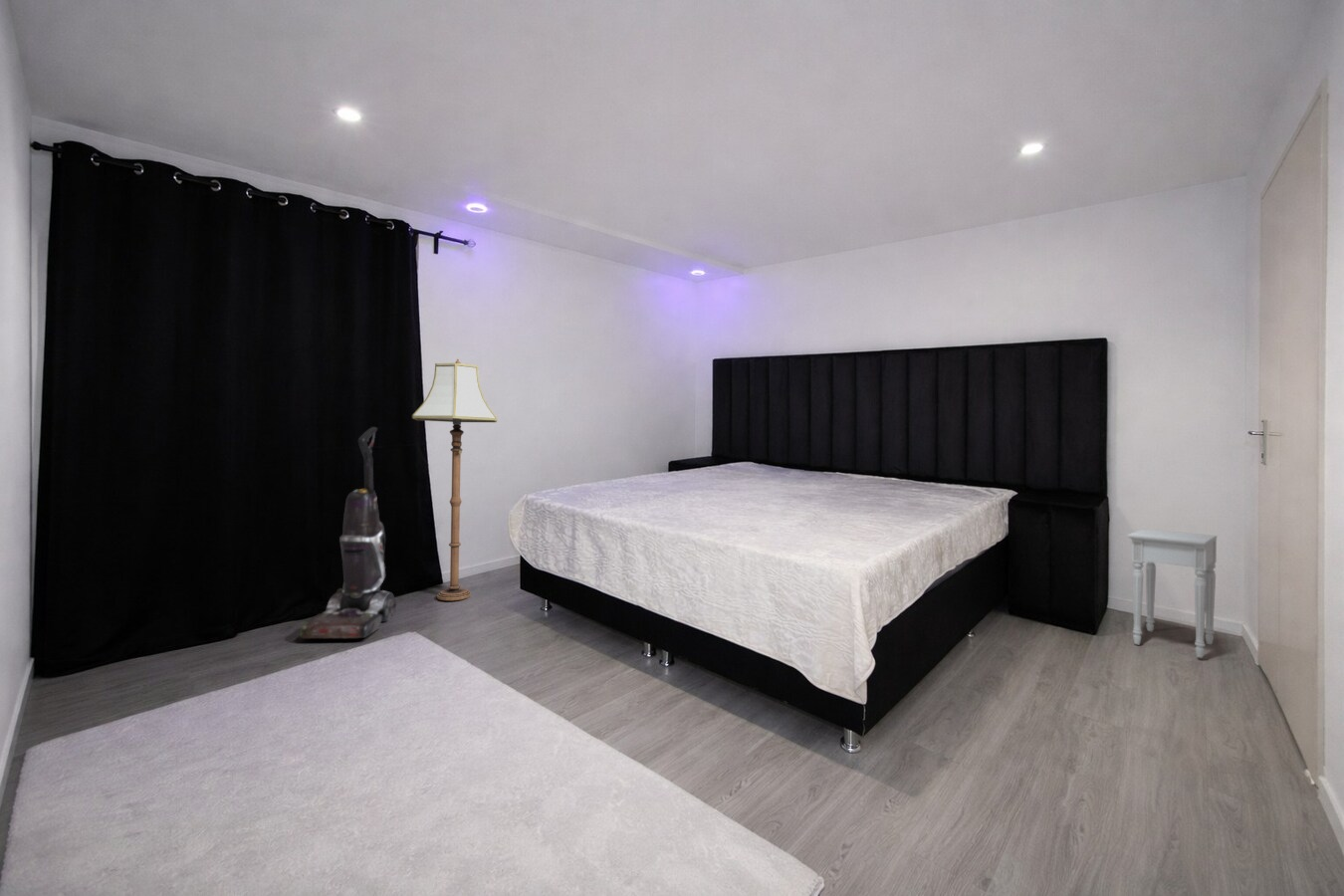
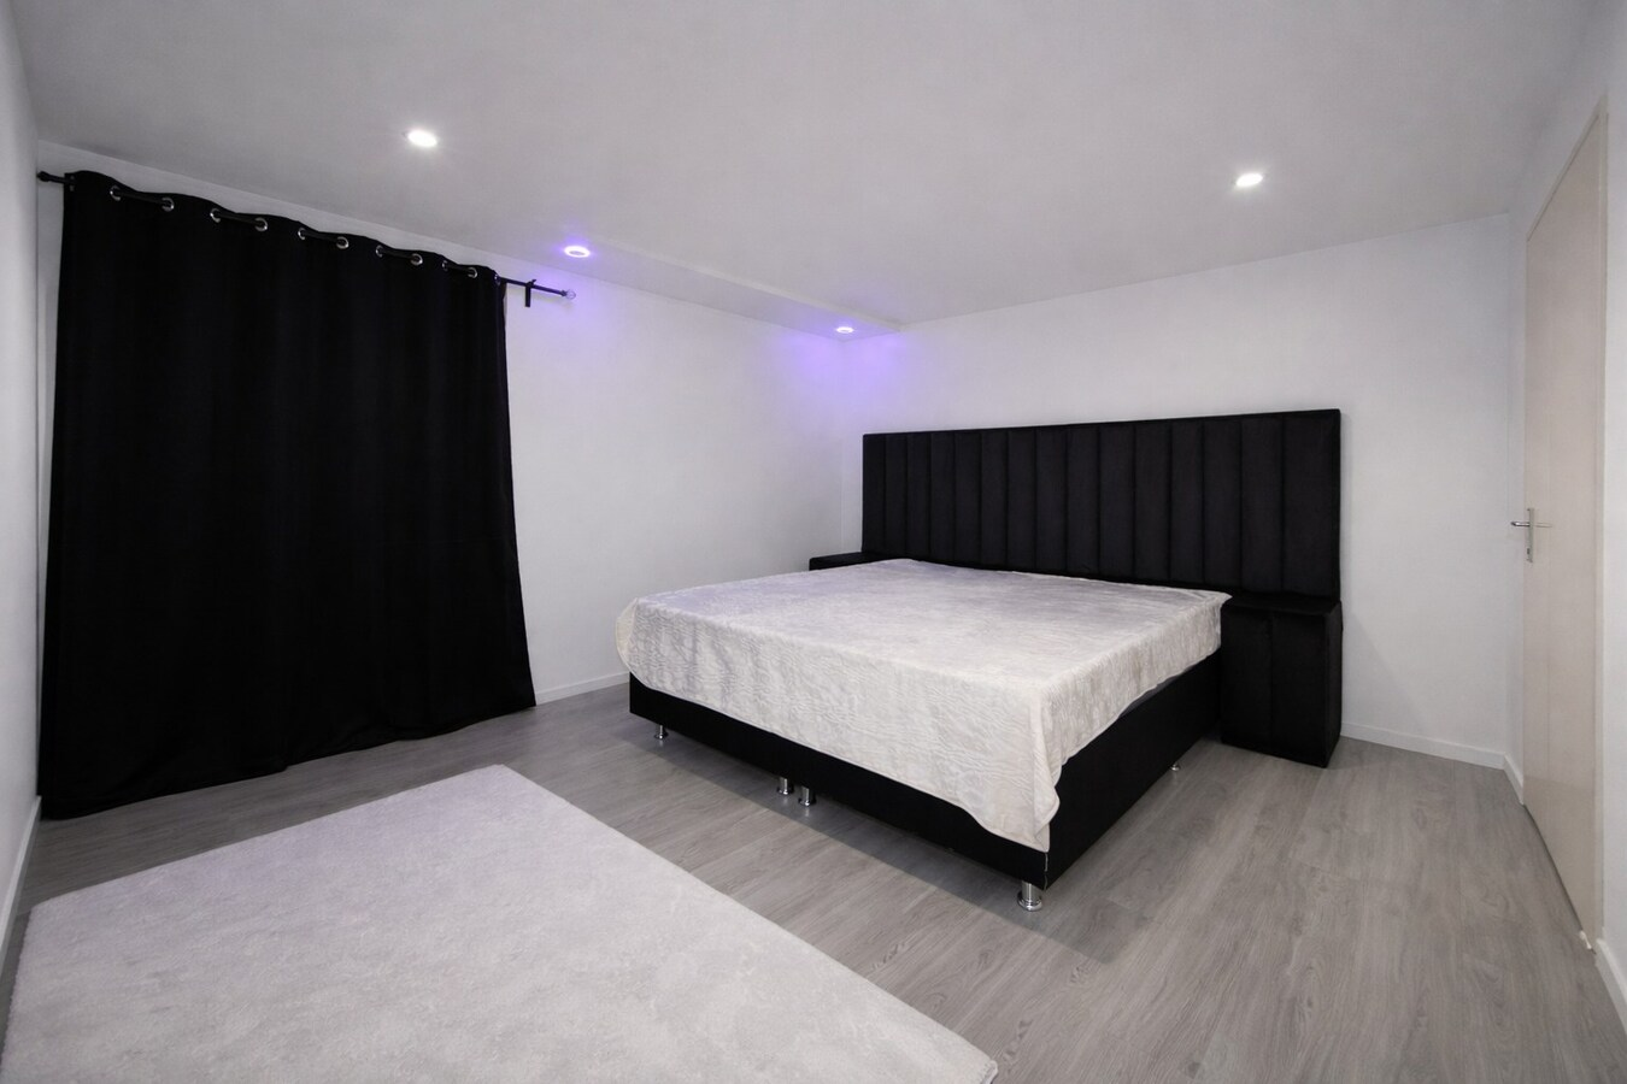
- vacuum cleaner (354, 525)
- nightstand (1154, 588)
- floor lamp (455, 477)
